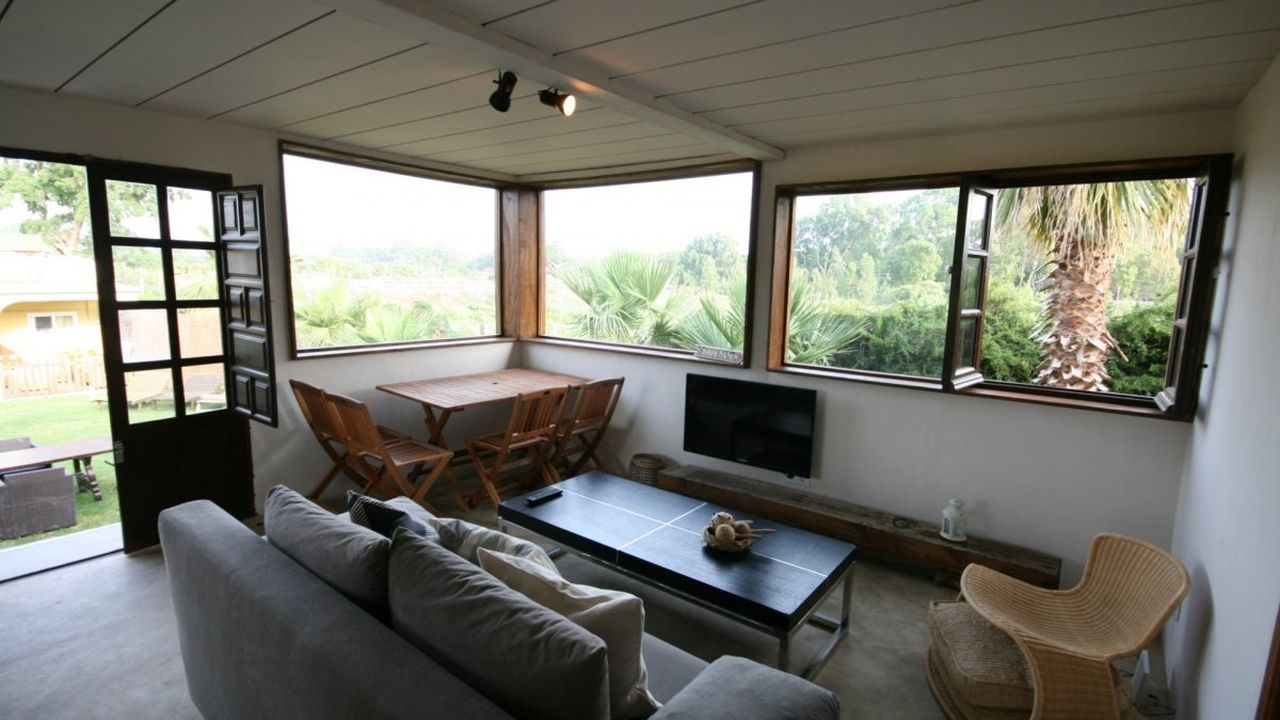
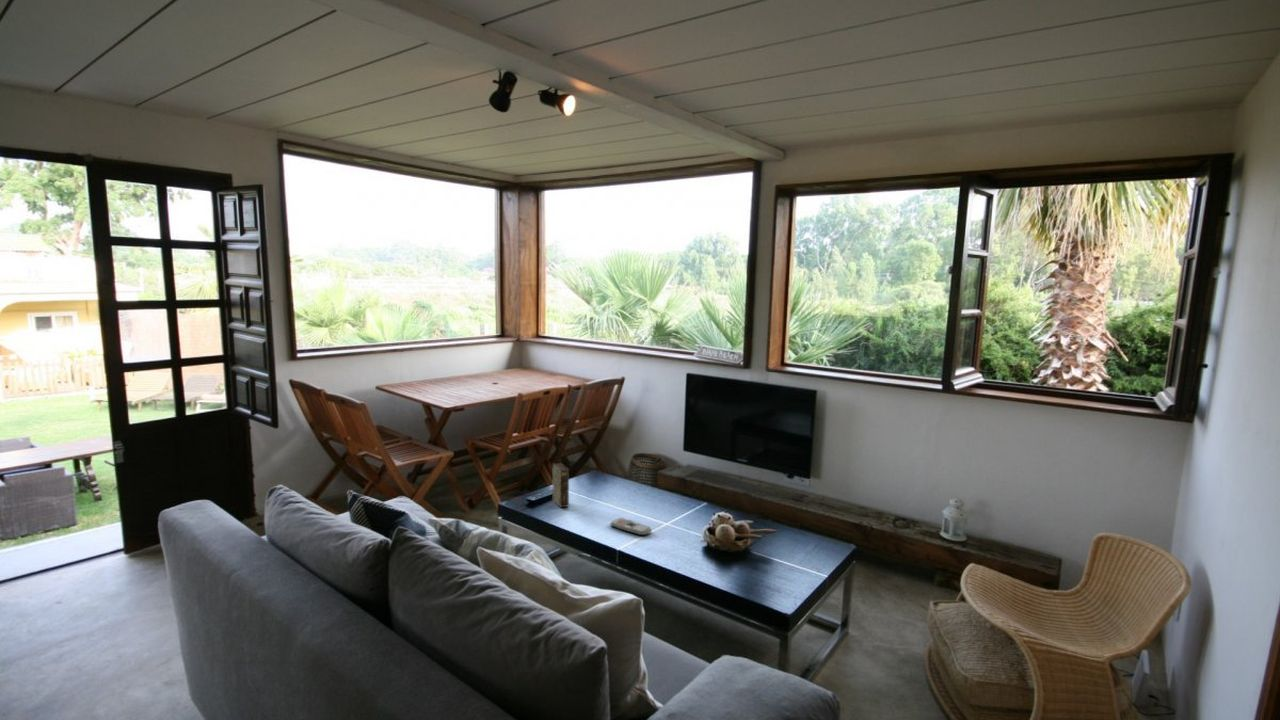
+ remote control (631, 526)
+ book (560, 484)
